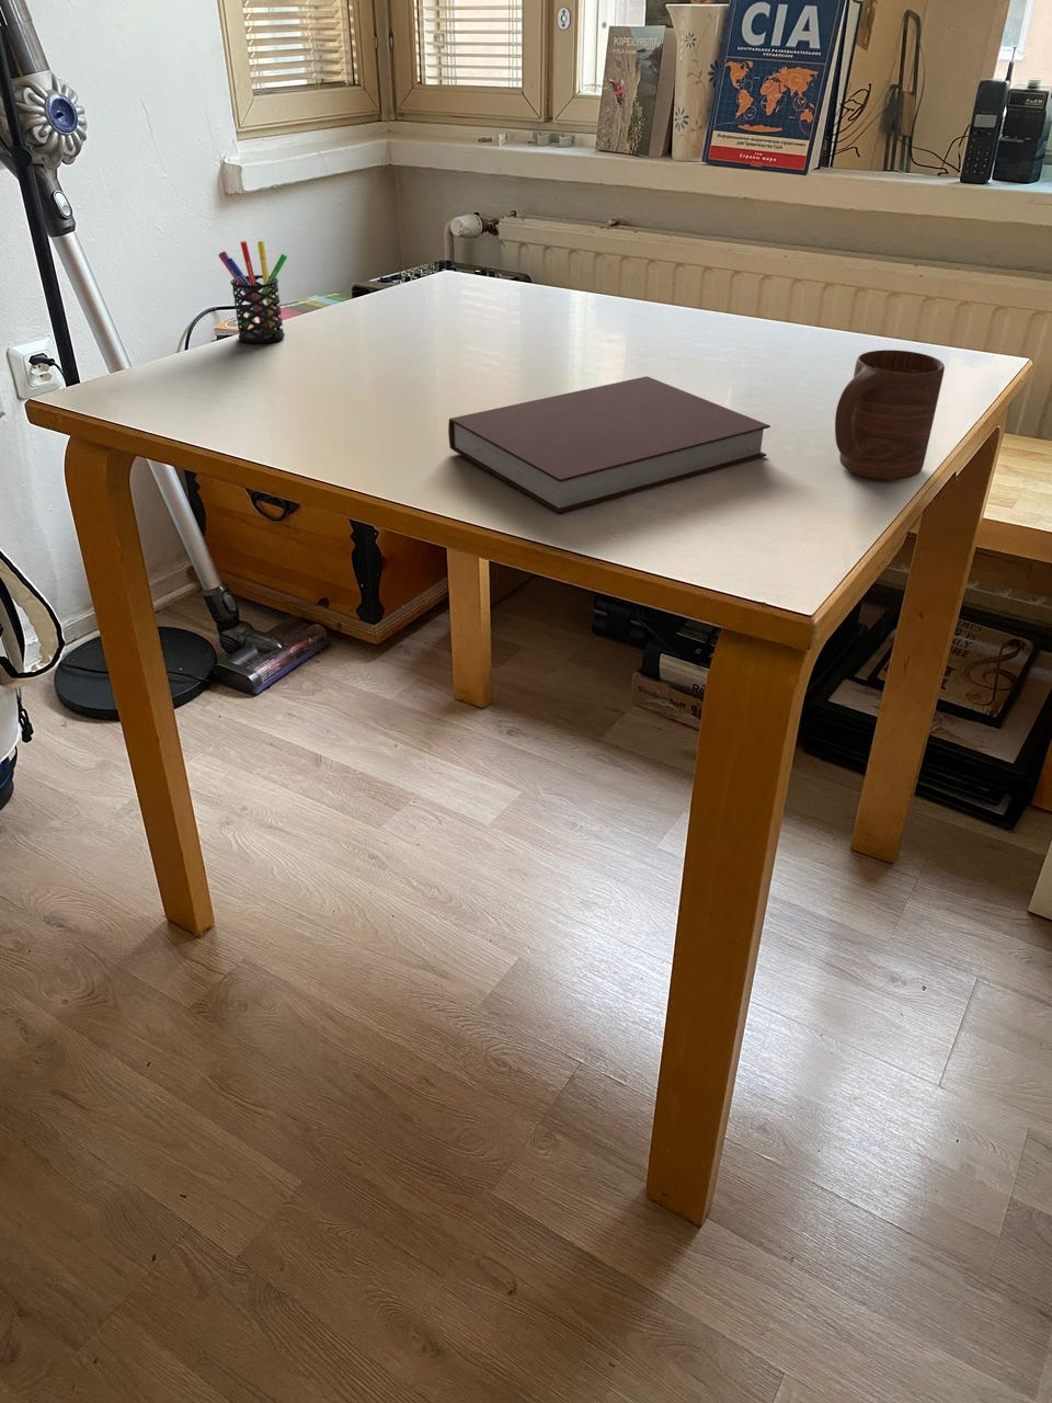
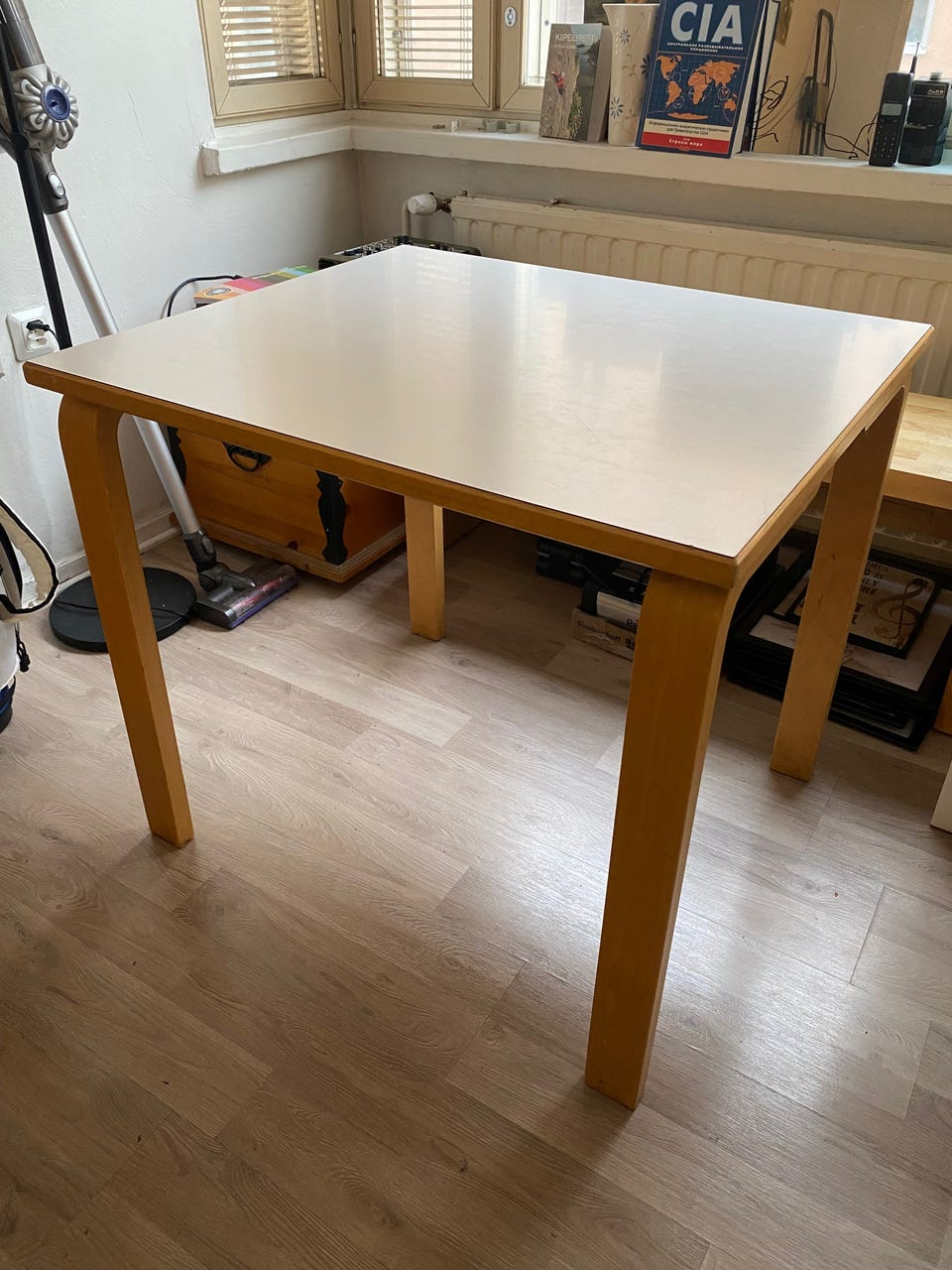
- cup (884, 419)
- notebook (607, 436)
- pen holder (260, 288)
